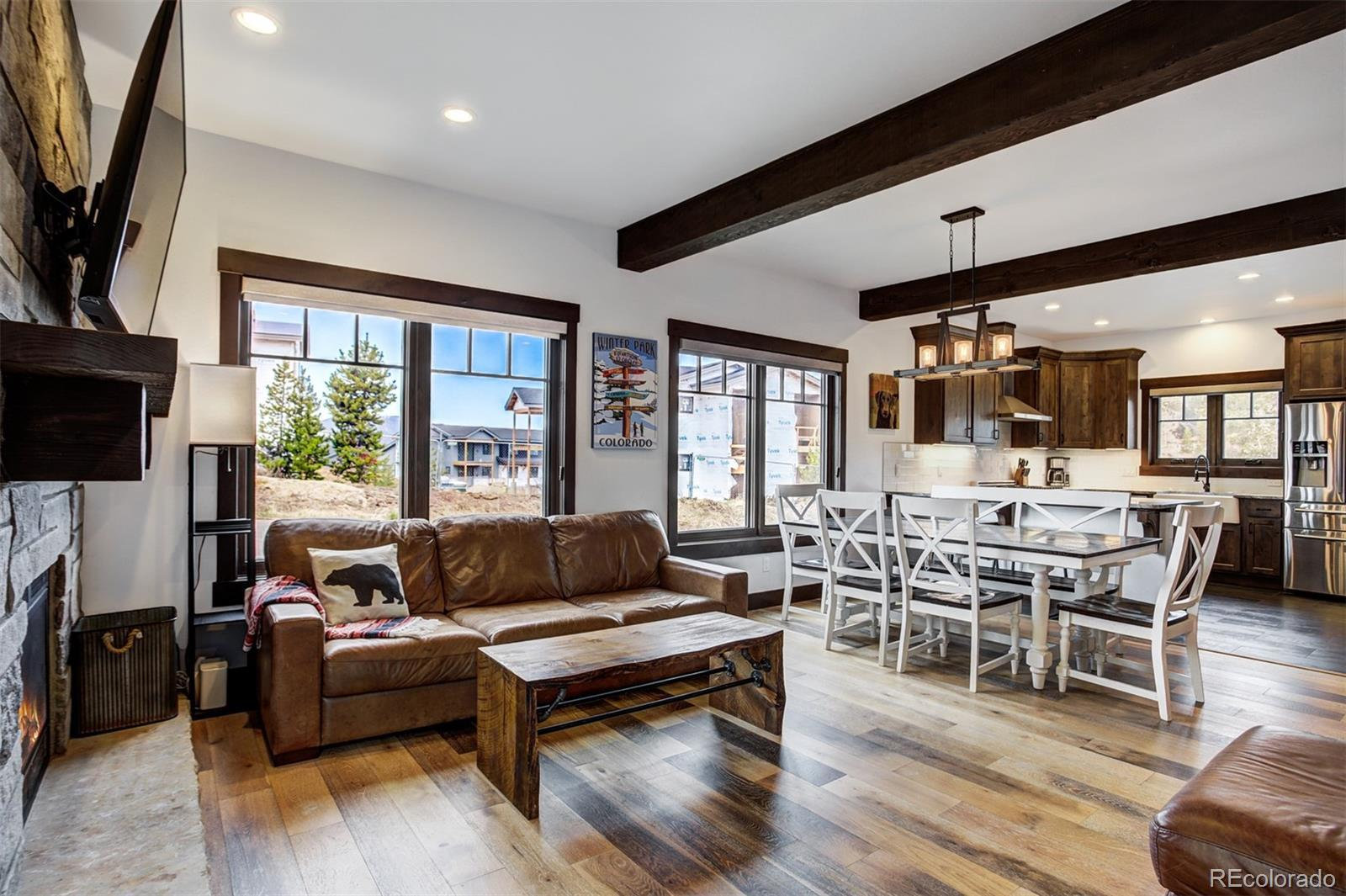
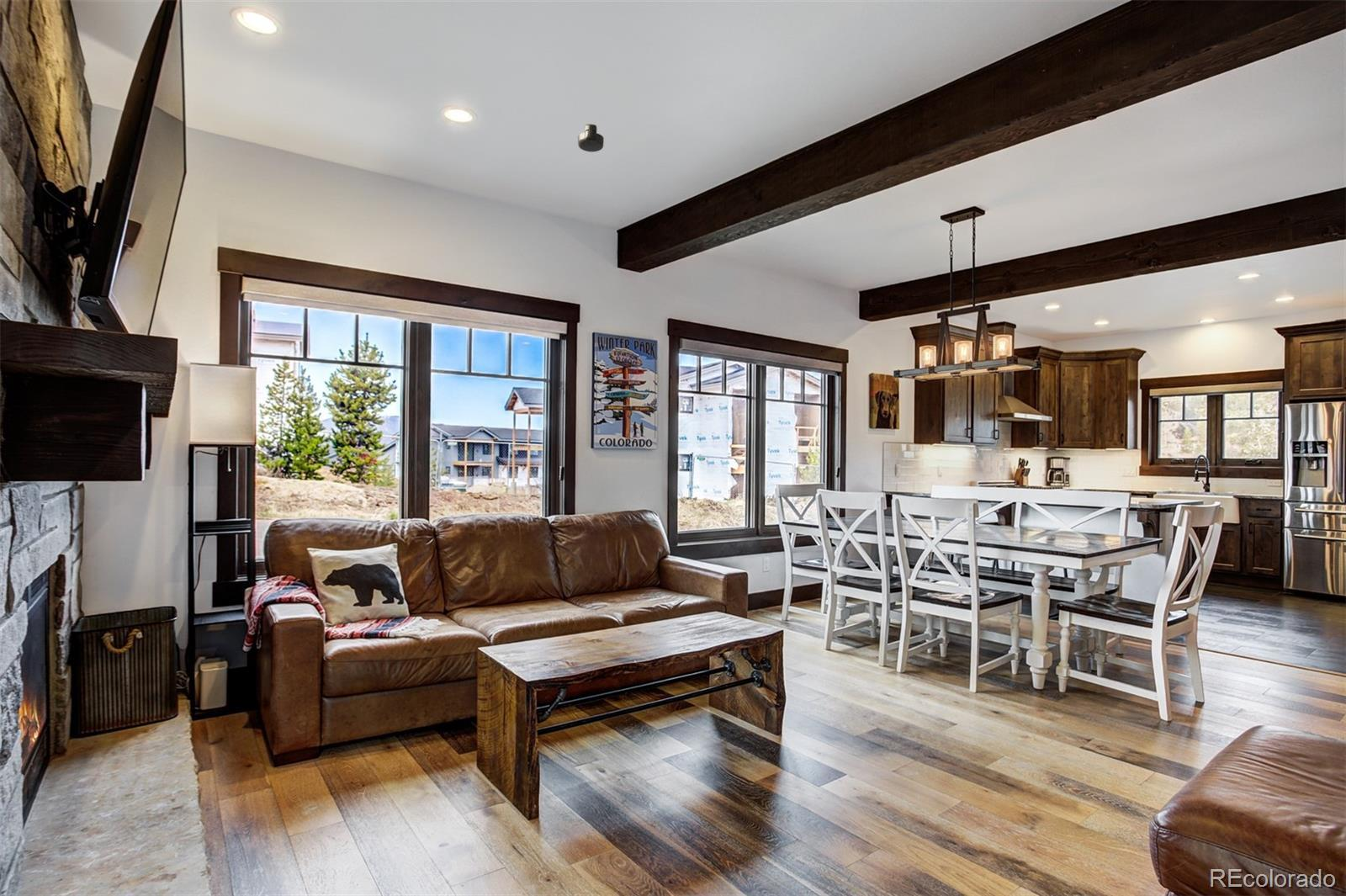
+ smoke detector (591, 137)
